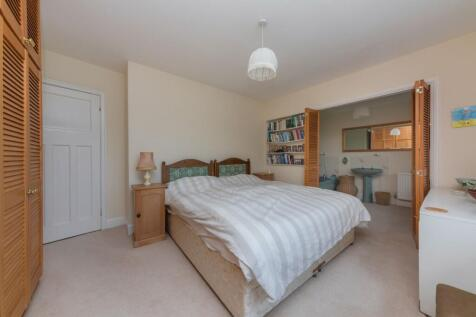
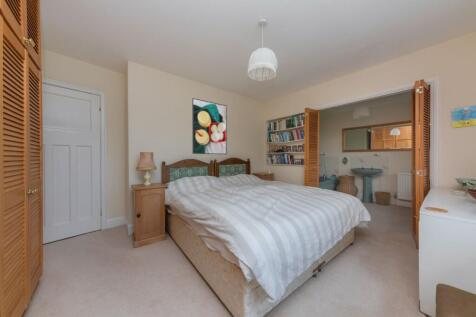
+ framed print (210, 128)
